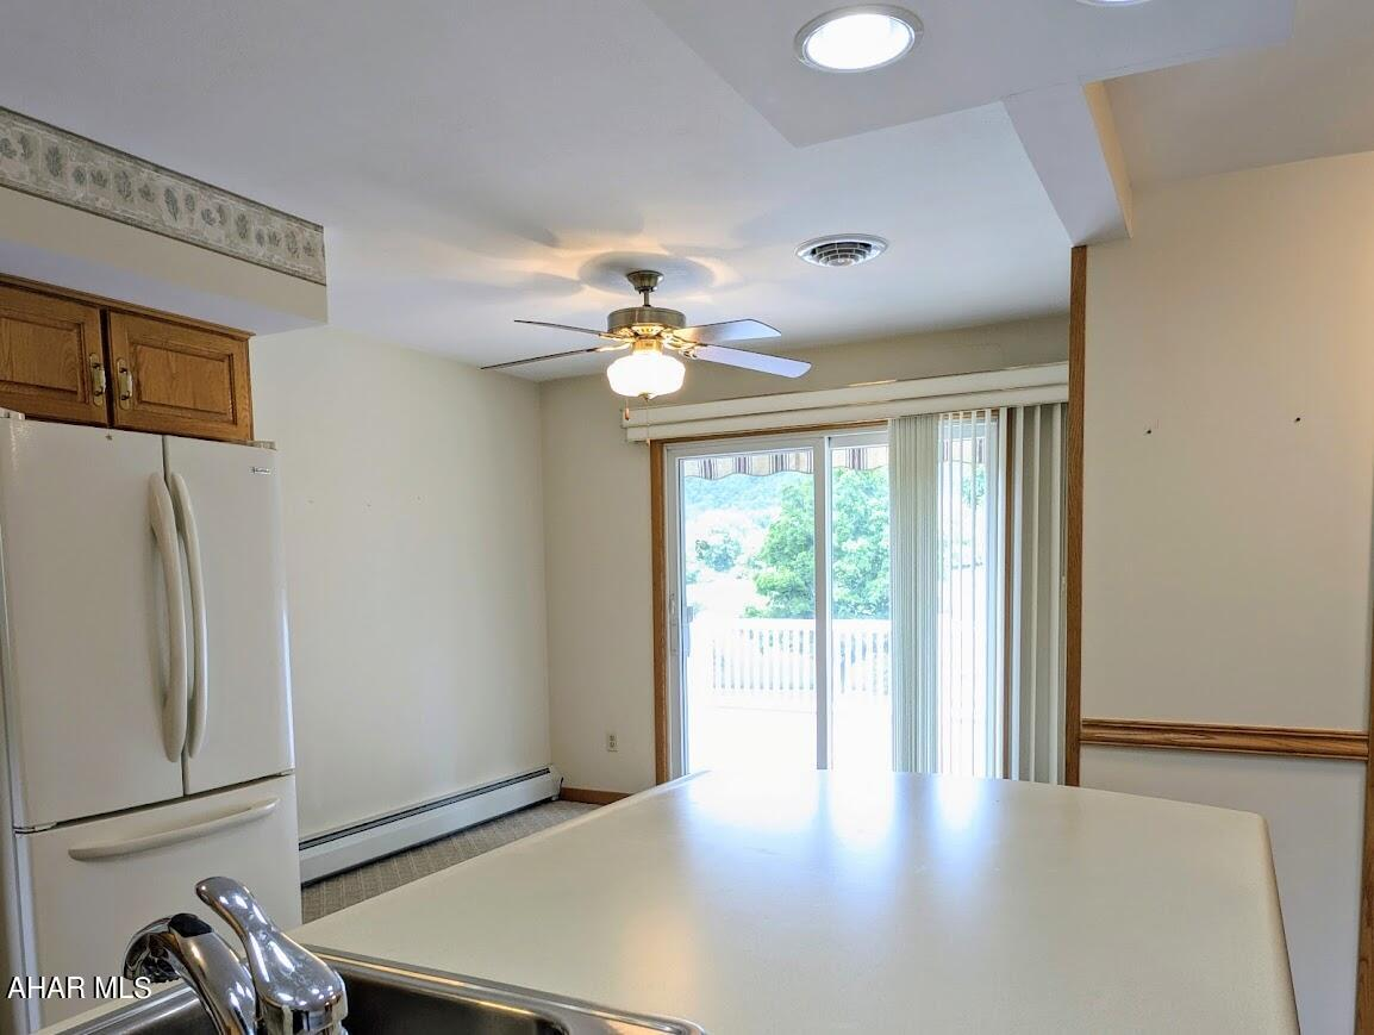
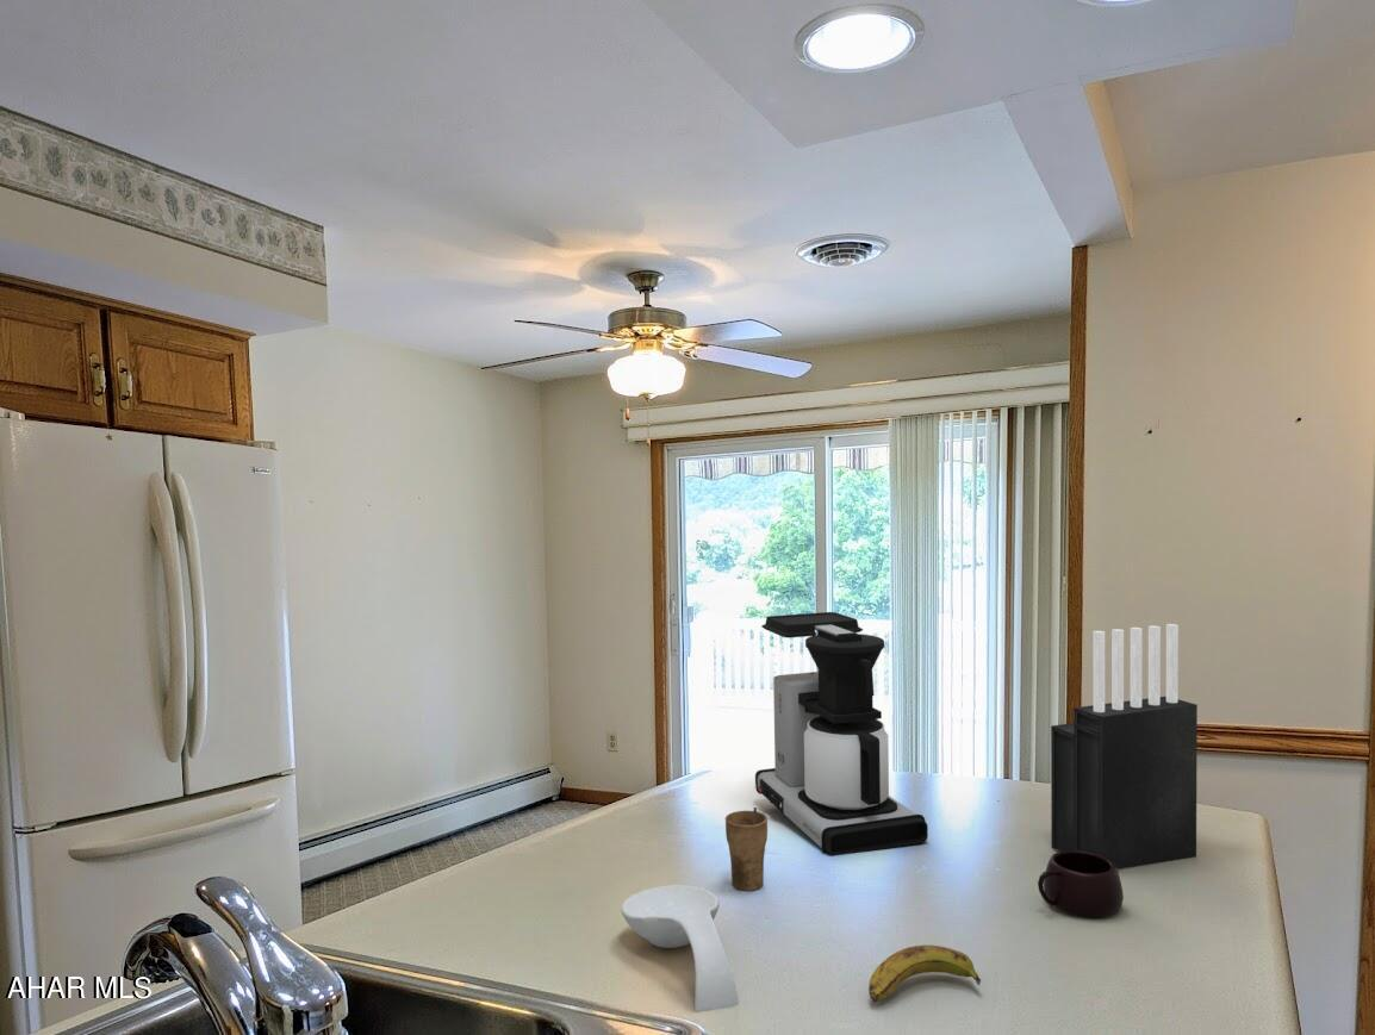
+ spoon rest (684, 928)
+ coffee maker (833, 723)
+ banana (919, 973)
+ mug (1075, 885)
+ cup (746, 842)
+ knife block (1116, 737)
